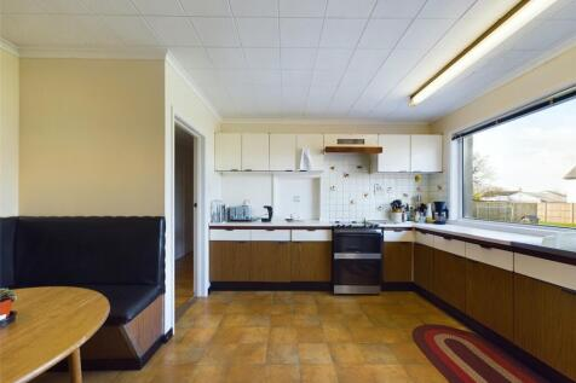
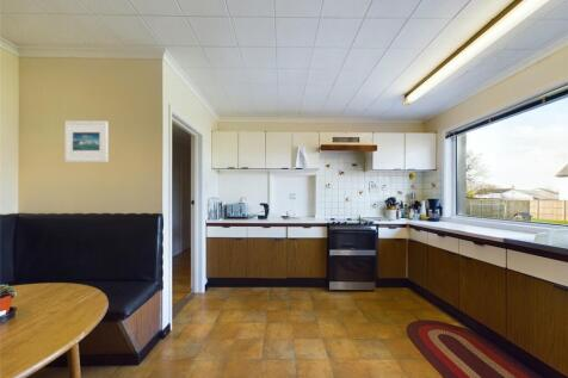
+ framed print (86, 141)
